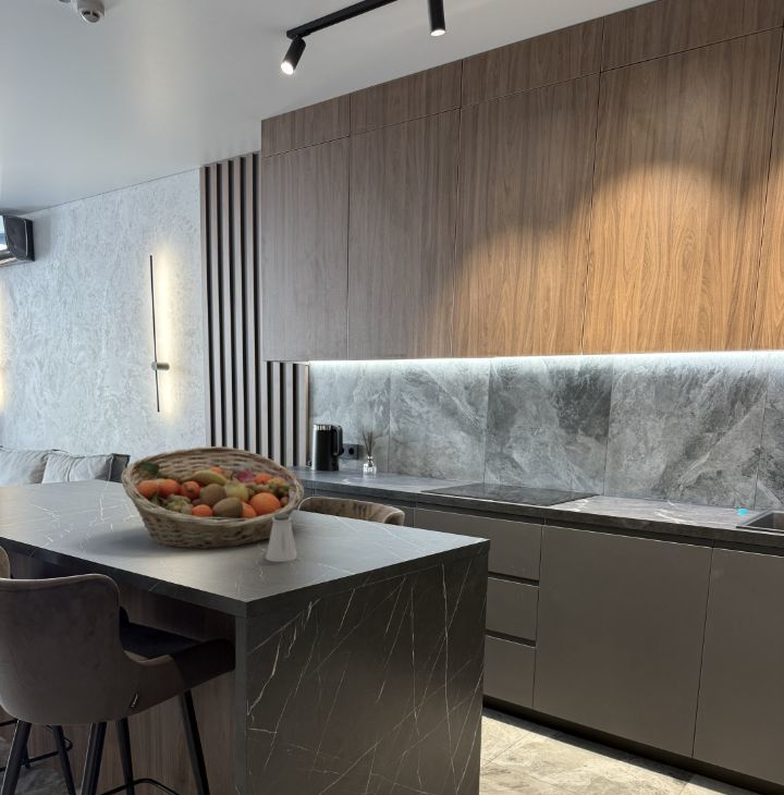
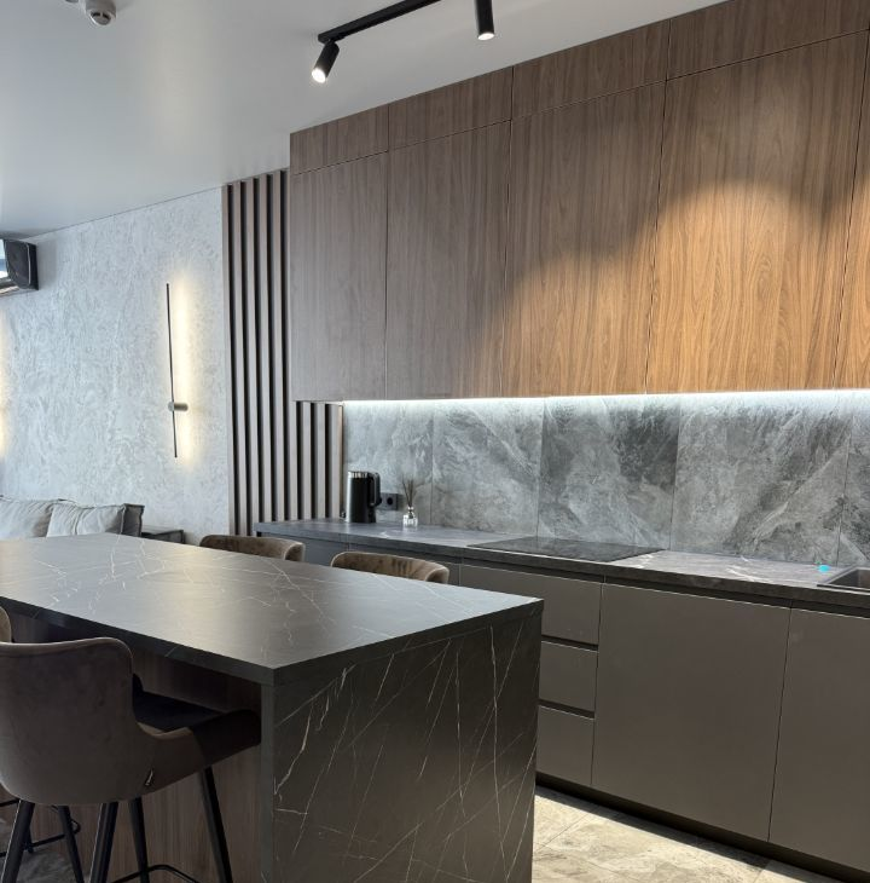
- fruit basket (217, 496)
- saltshaker (281, 536)
